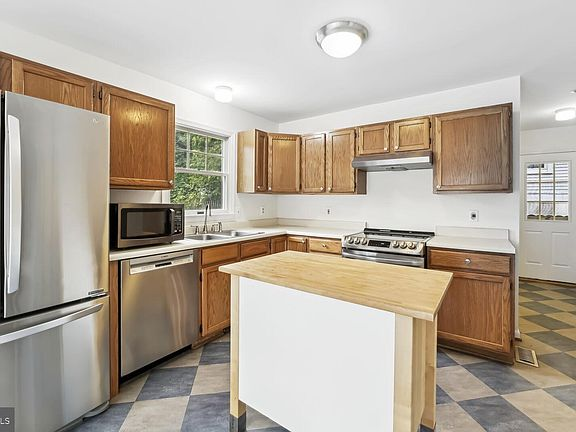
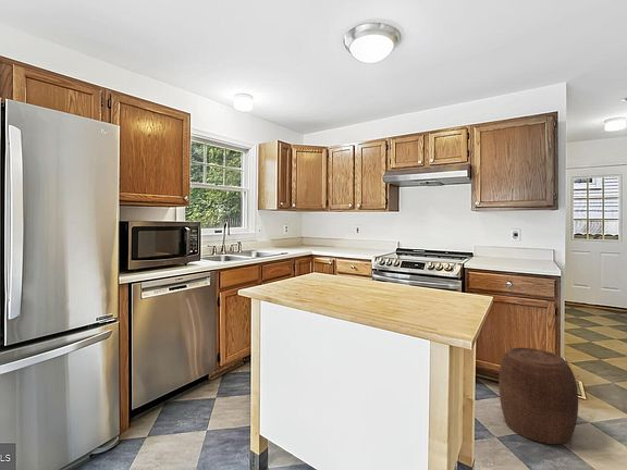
+ stool (536, 391)
